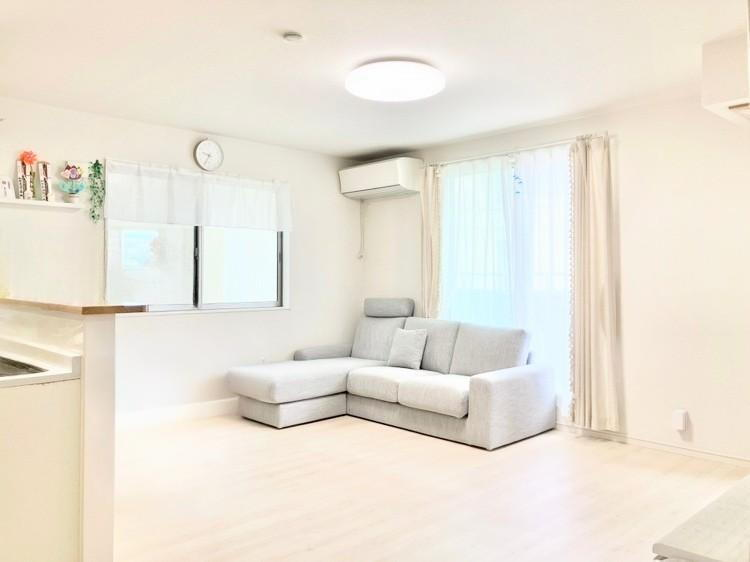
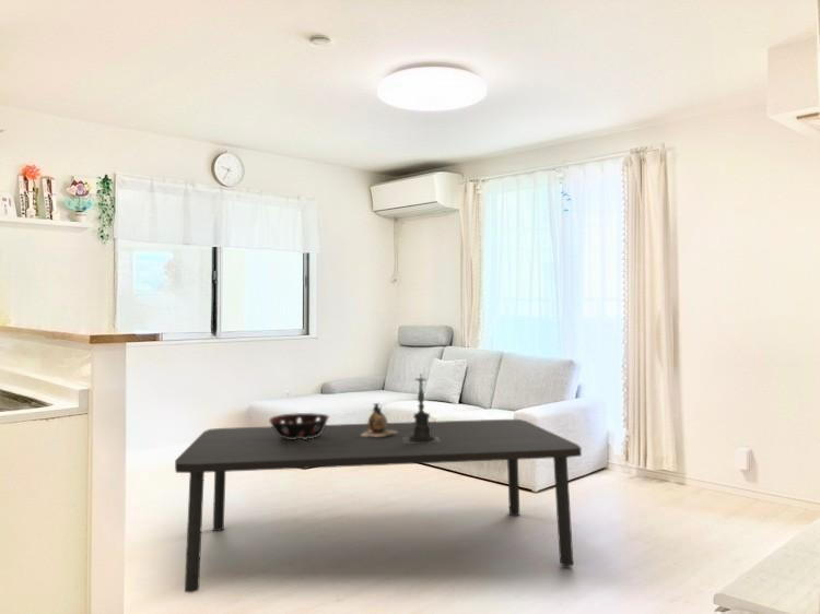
+ vase (376, 418)
+ decorative bowl (298, 426)
+ candle holder (421, 403)
+ dining table (378, 464)
